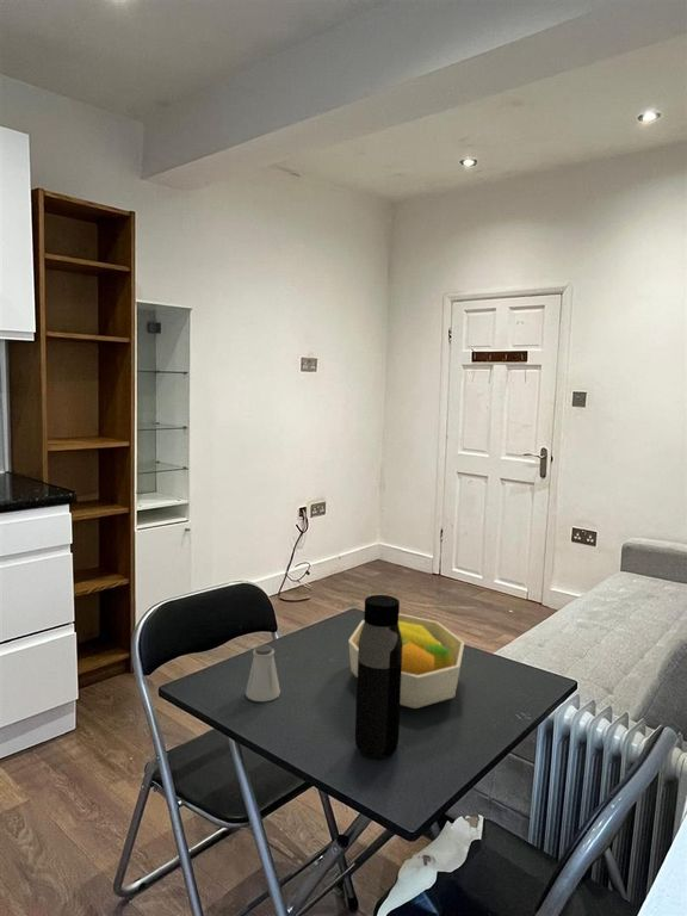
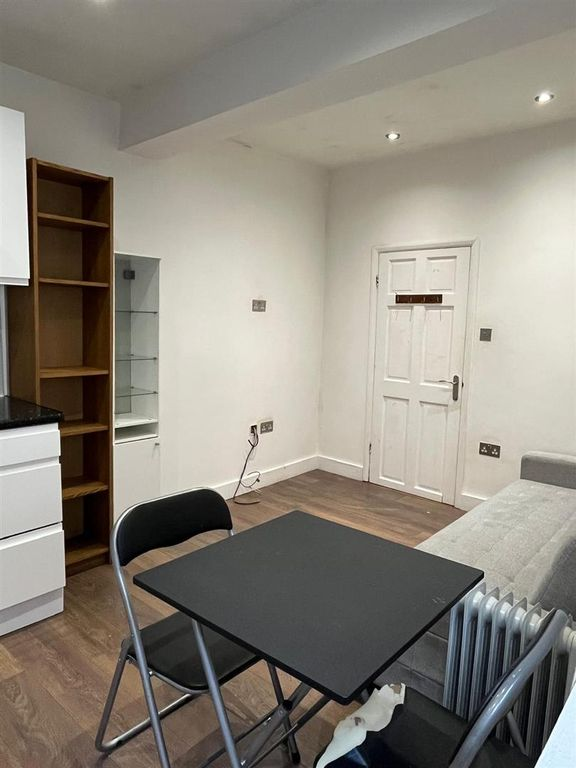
- water bottle (378, 675)
- fruit bowl (406, 651)
- saltshaker (262, 670)
